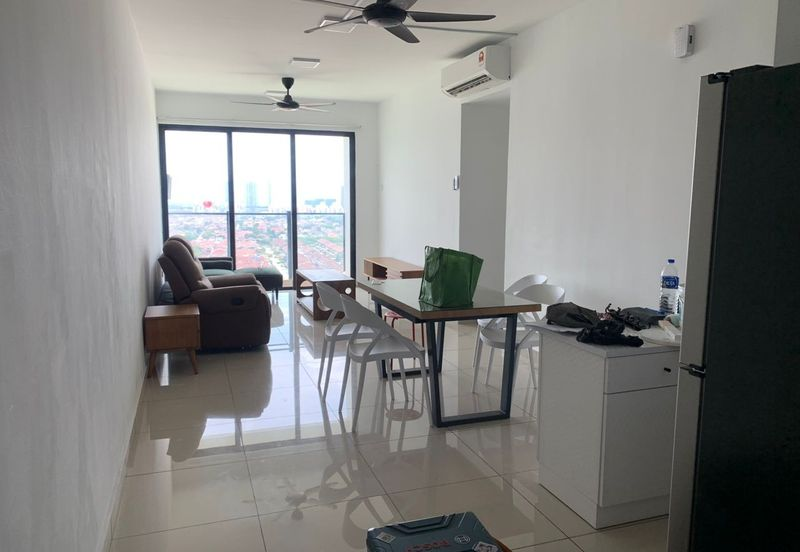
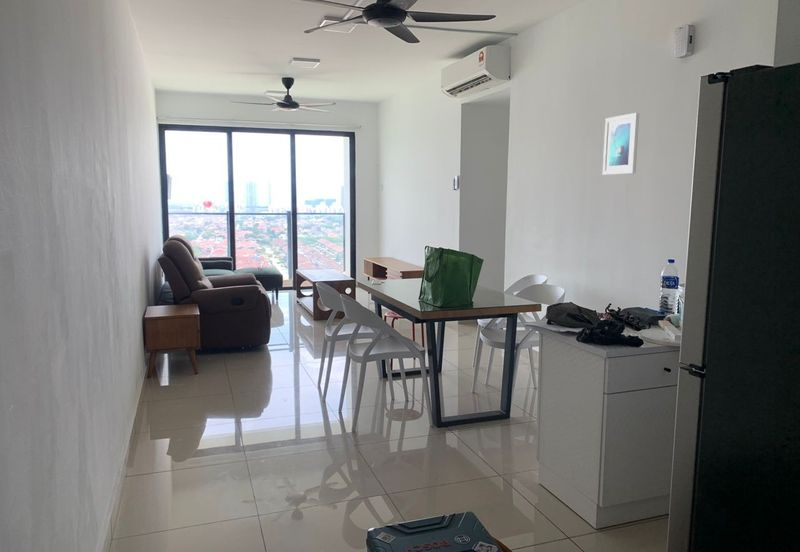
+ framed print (620, 145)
